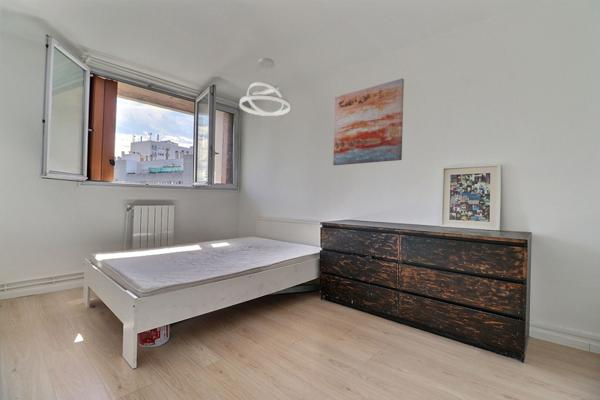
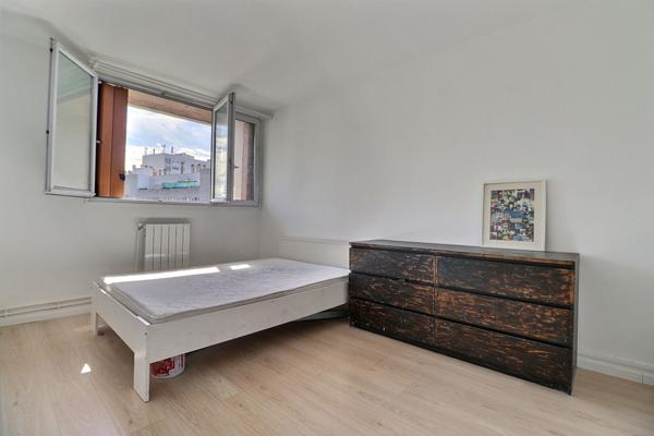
- pendant light (266, 86)
- wall art (365, 125)
